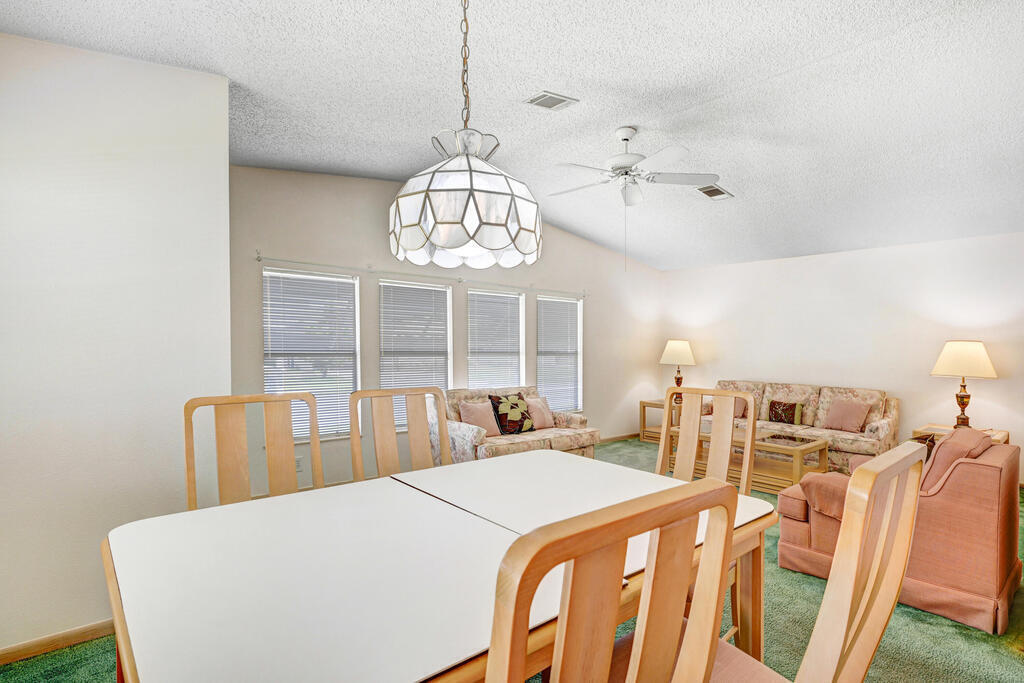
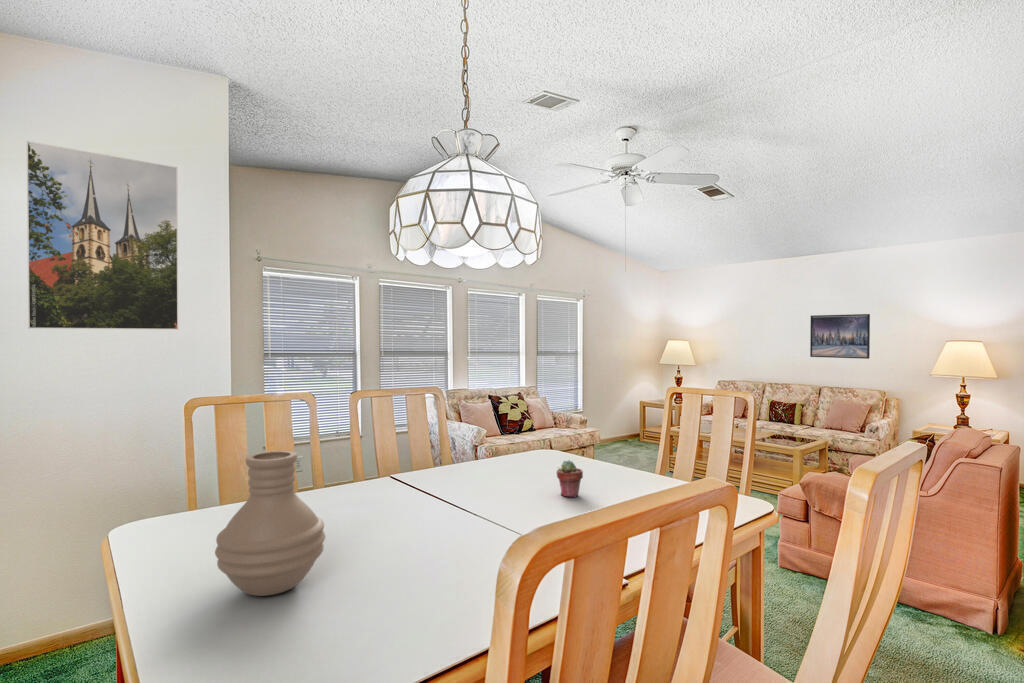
+ potted succulent (569, 477)
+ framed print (107, 242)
+ vase (272, 521)
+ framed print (838, 336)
